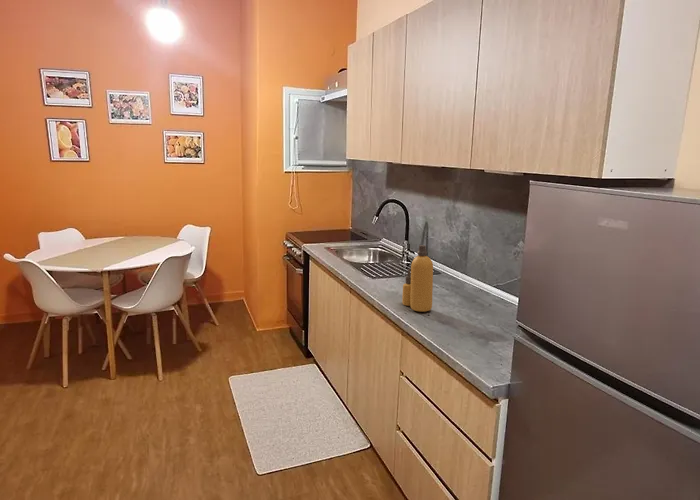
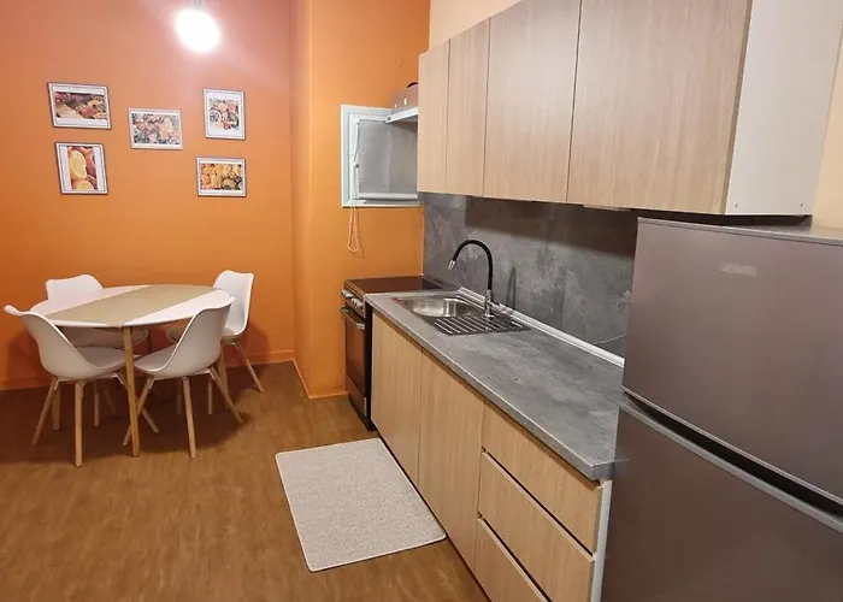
- bottle (418, 276)
